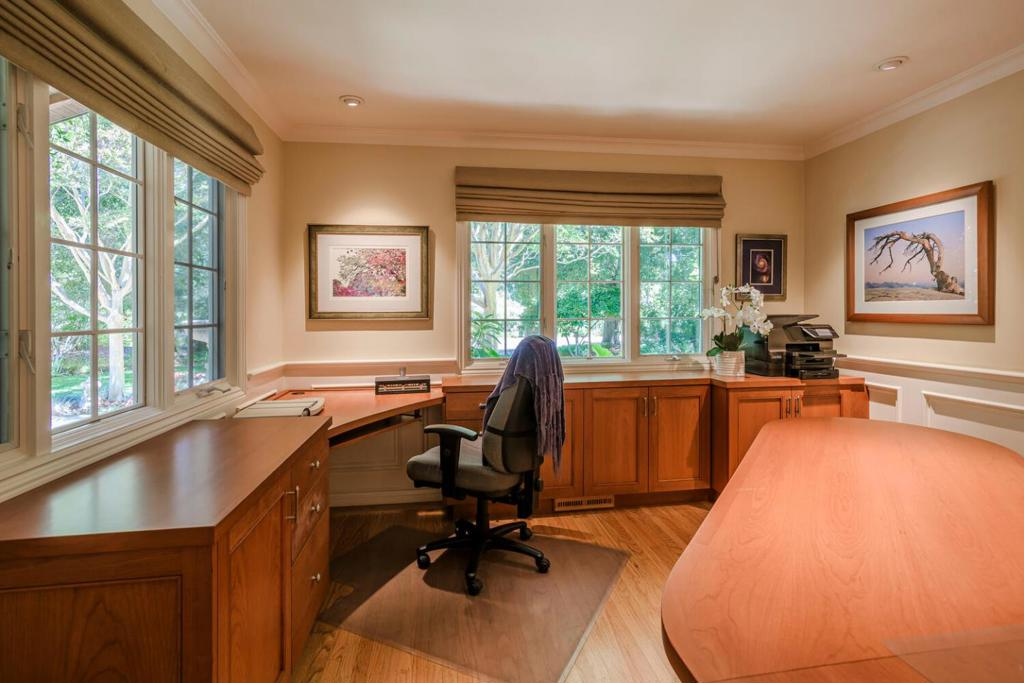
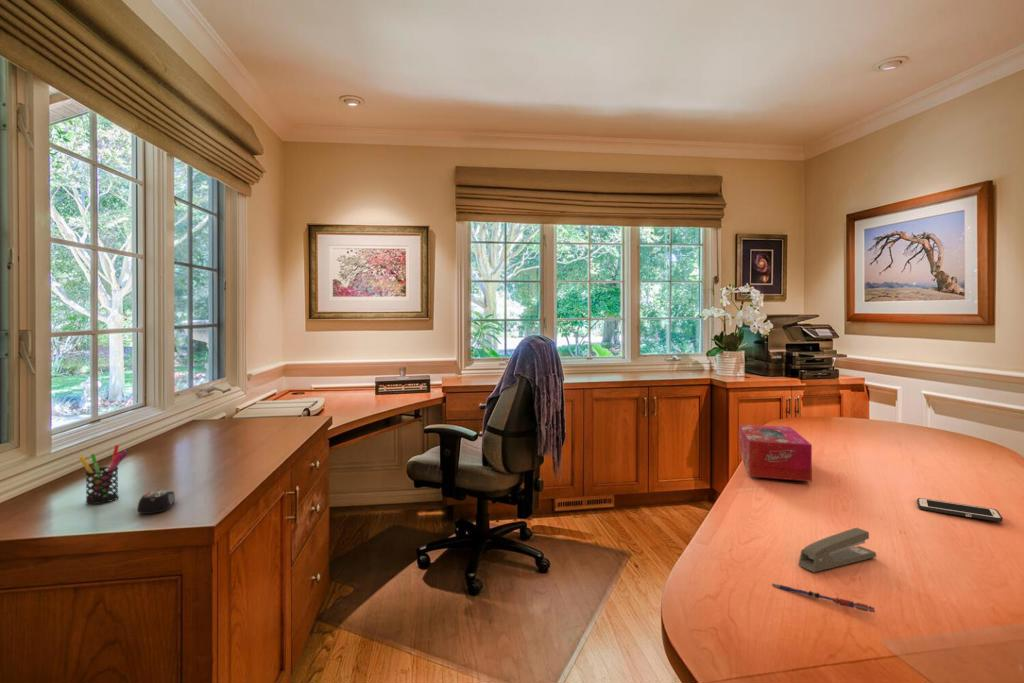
+ cell phone (957, 509)
+ tissue box (771, 449)
+ computer mouse (156, 498)
+ pen (820, 595)
+ stapler (838, 547)
+ pen holder (102, 473)
